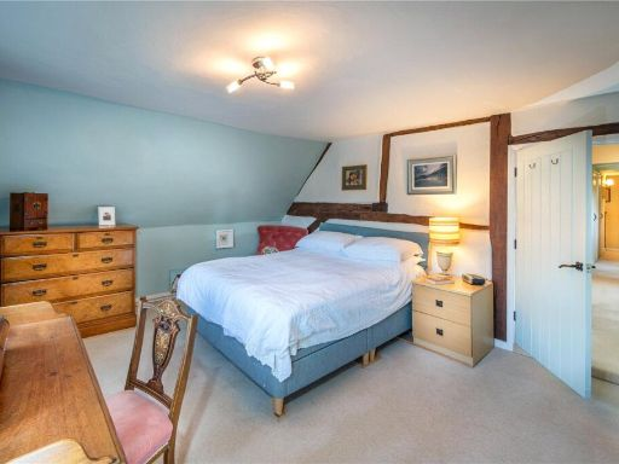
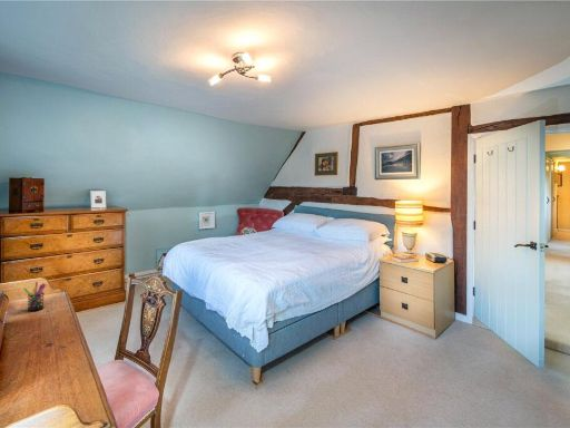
+ pen holder (33, 295)
